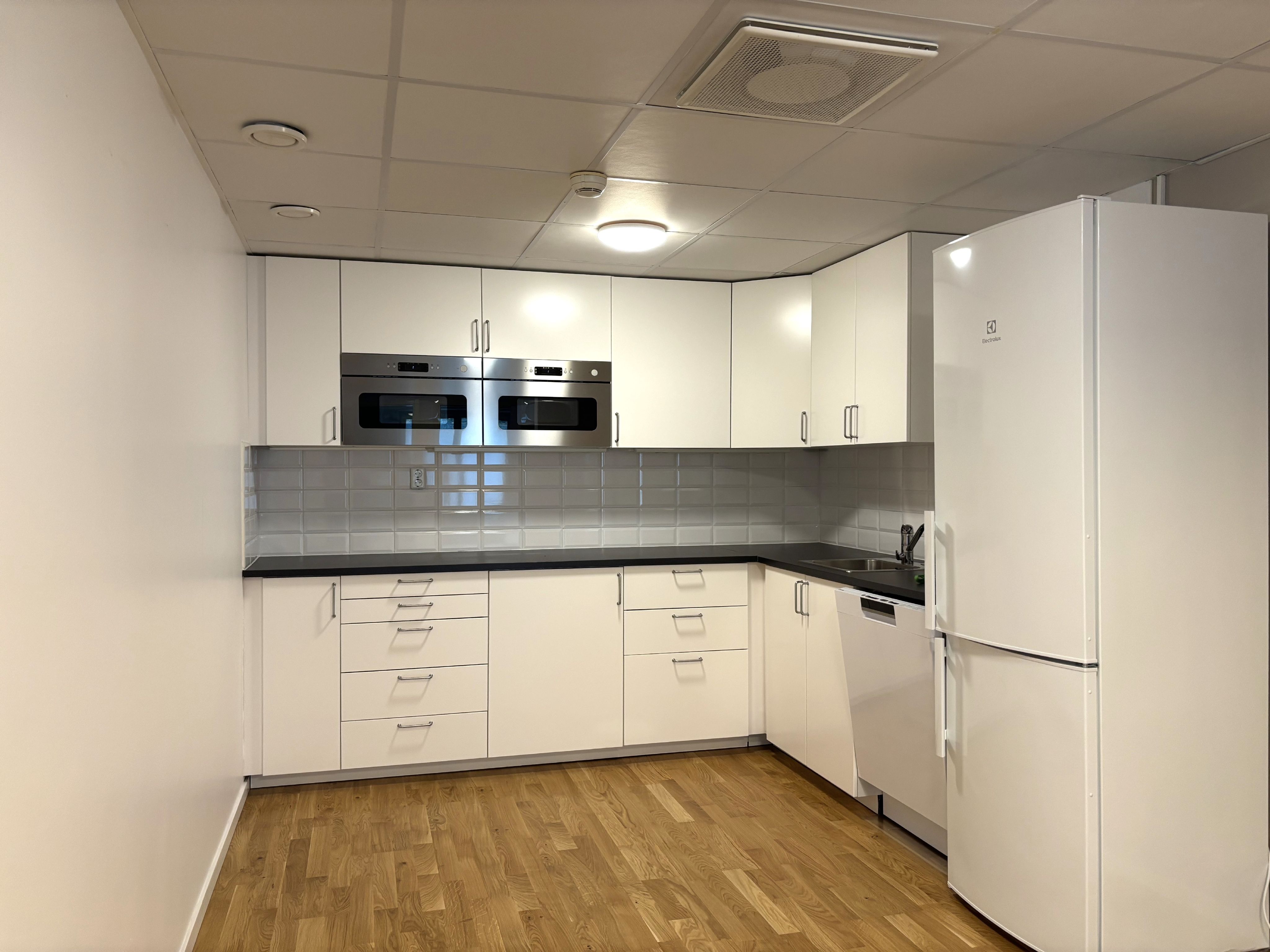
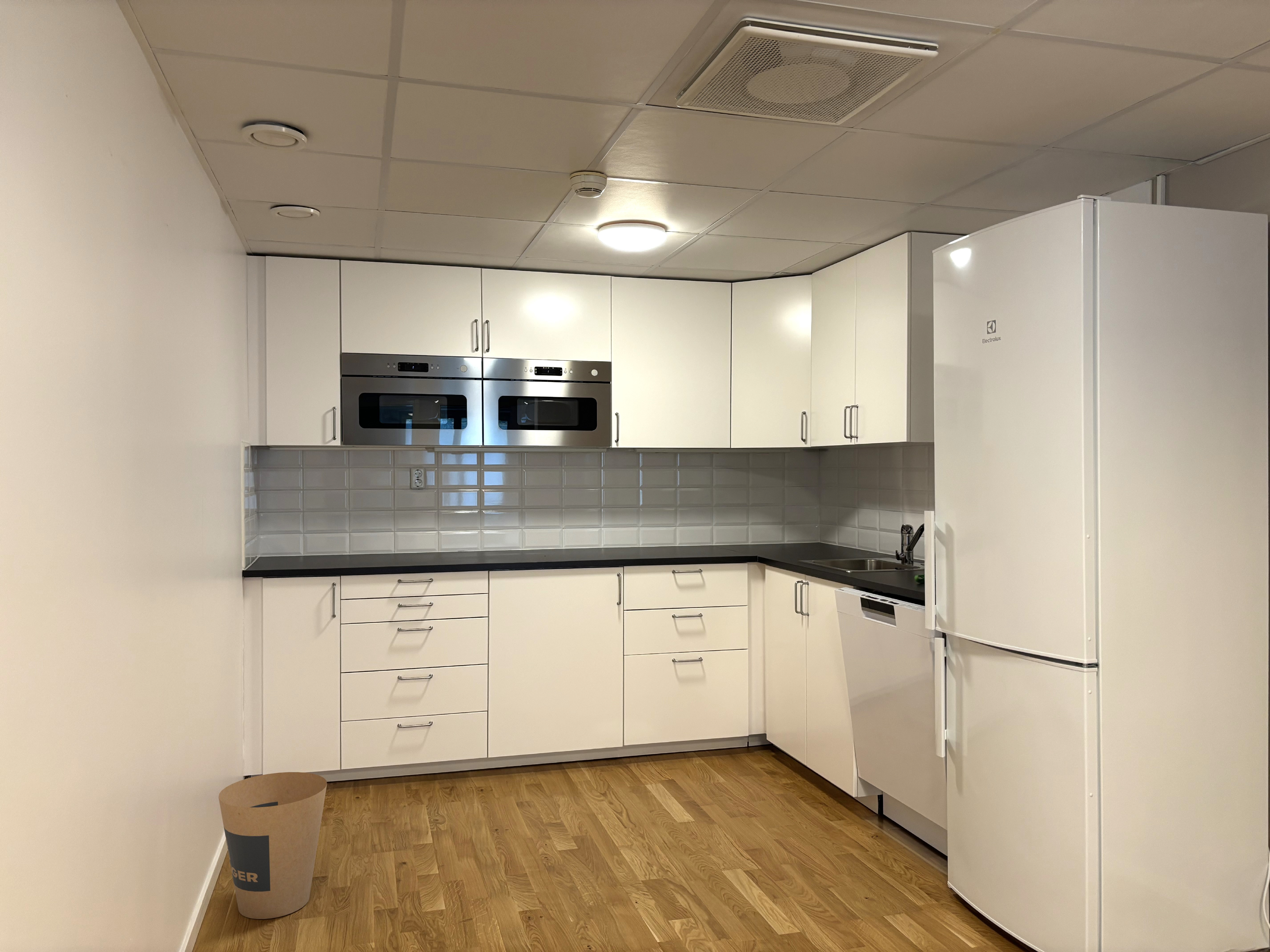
+ trash can (274, 846)
